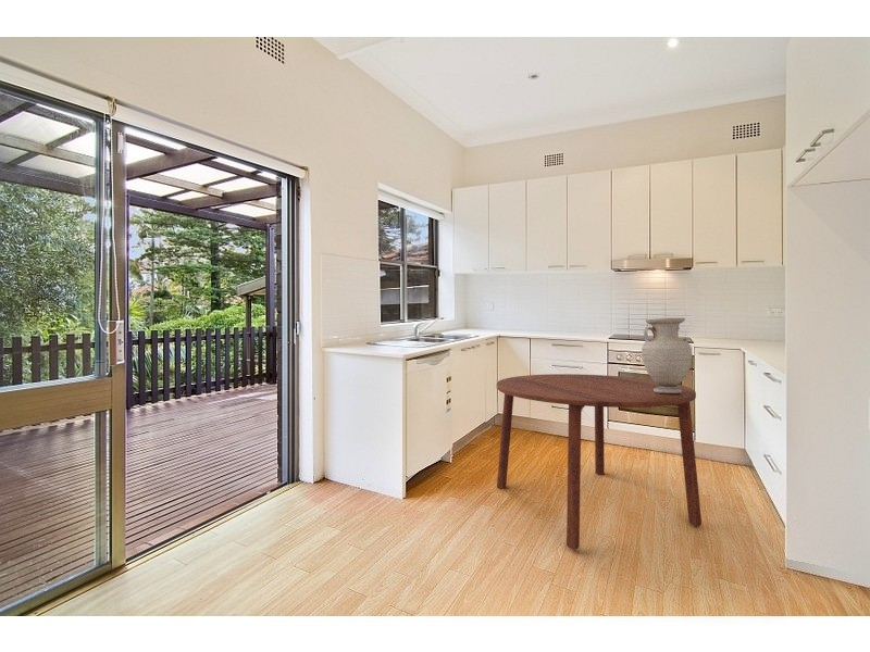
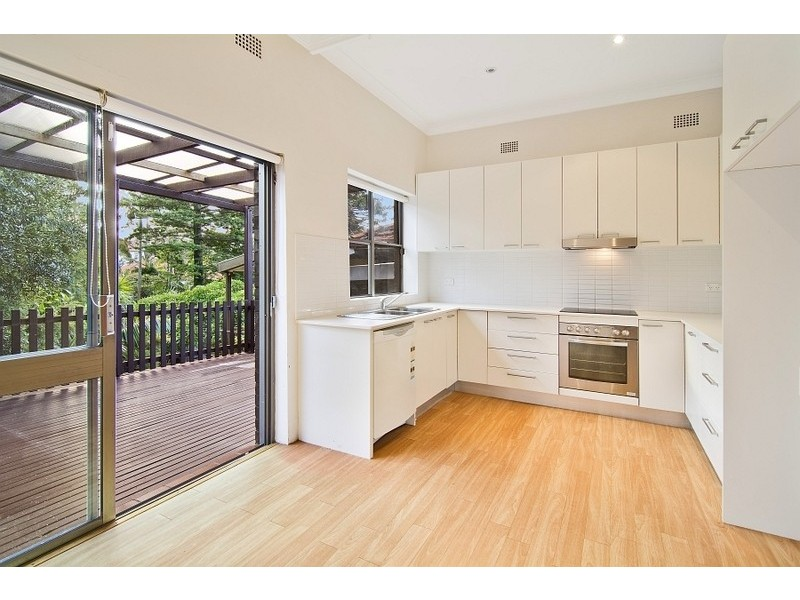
- vase (666, 354)
- dining table (595, 444)
